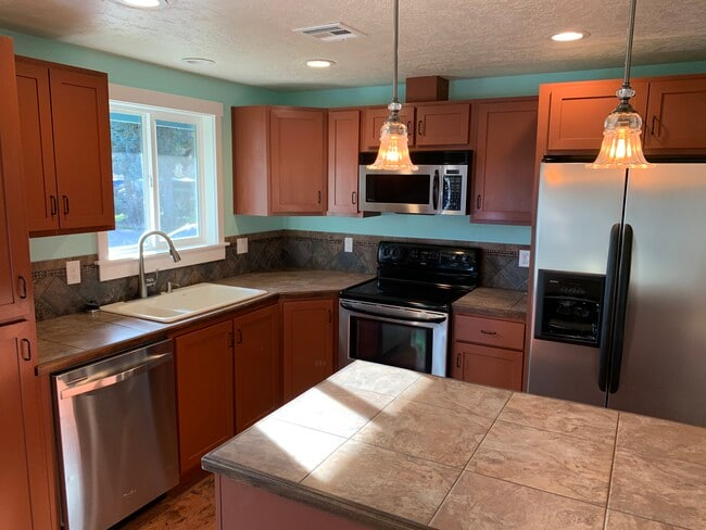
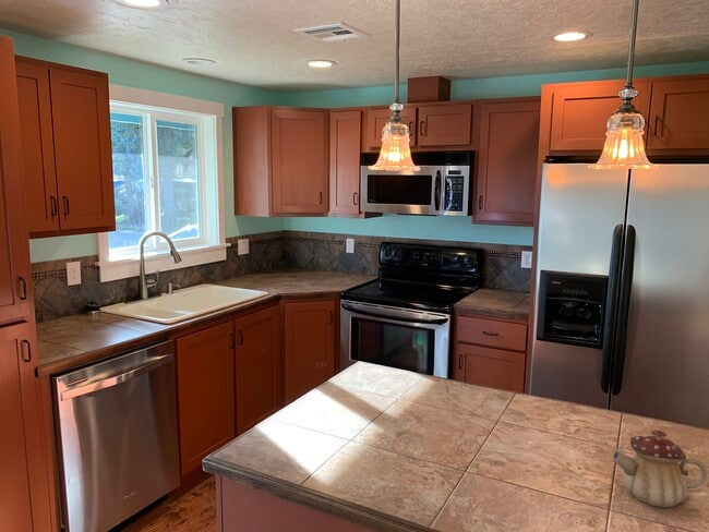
+ teapot (660, 462)
